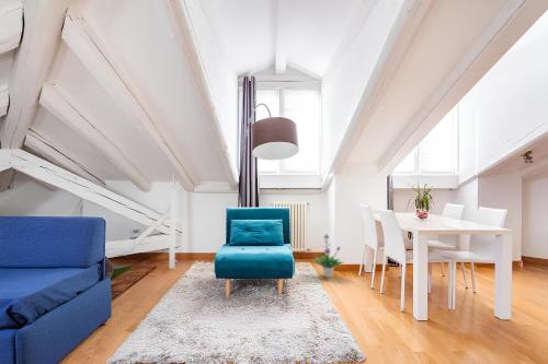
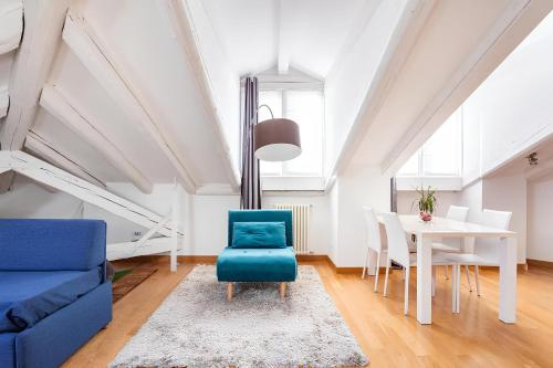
- potted plant (328, 256)
